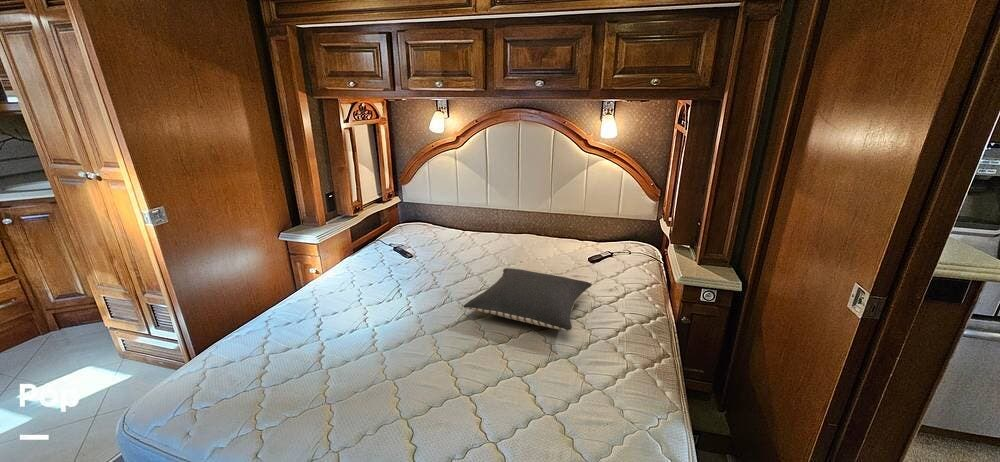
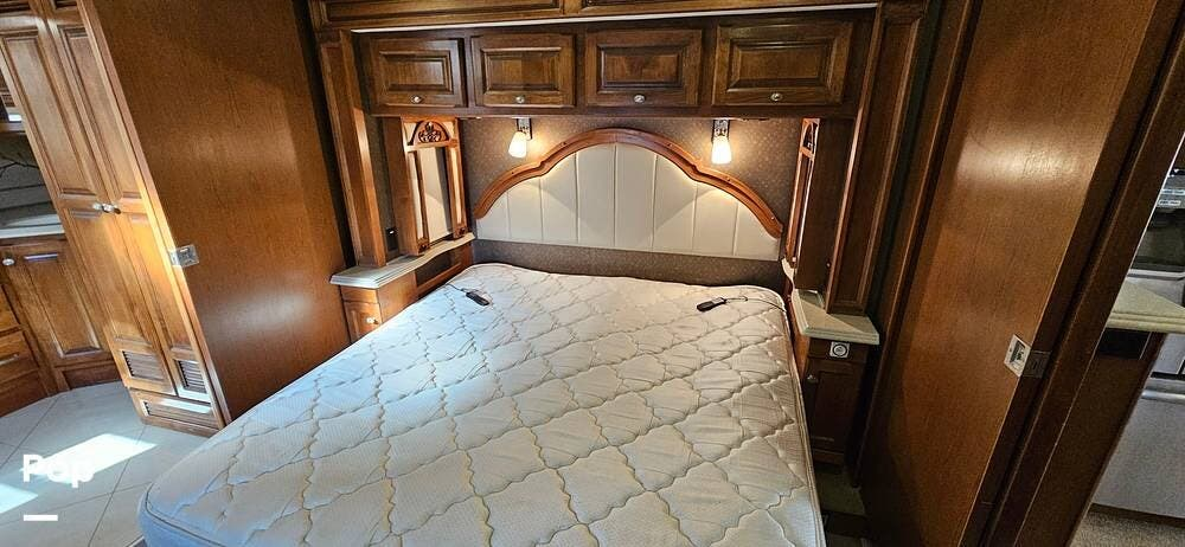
- pillow (531, 294)
